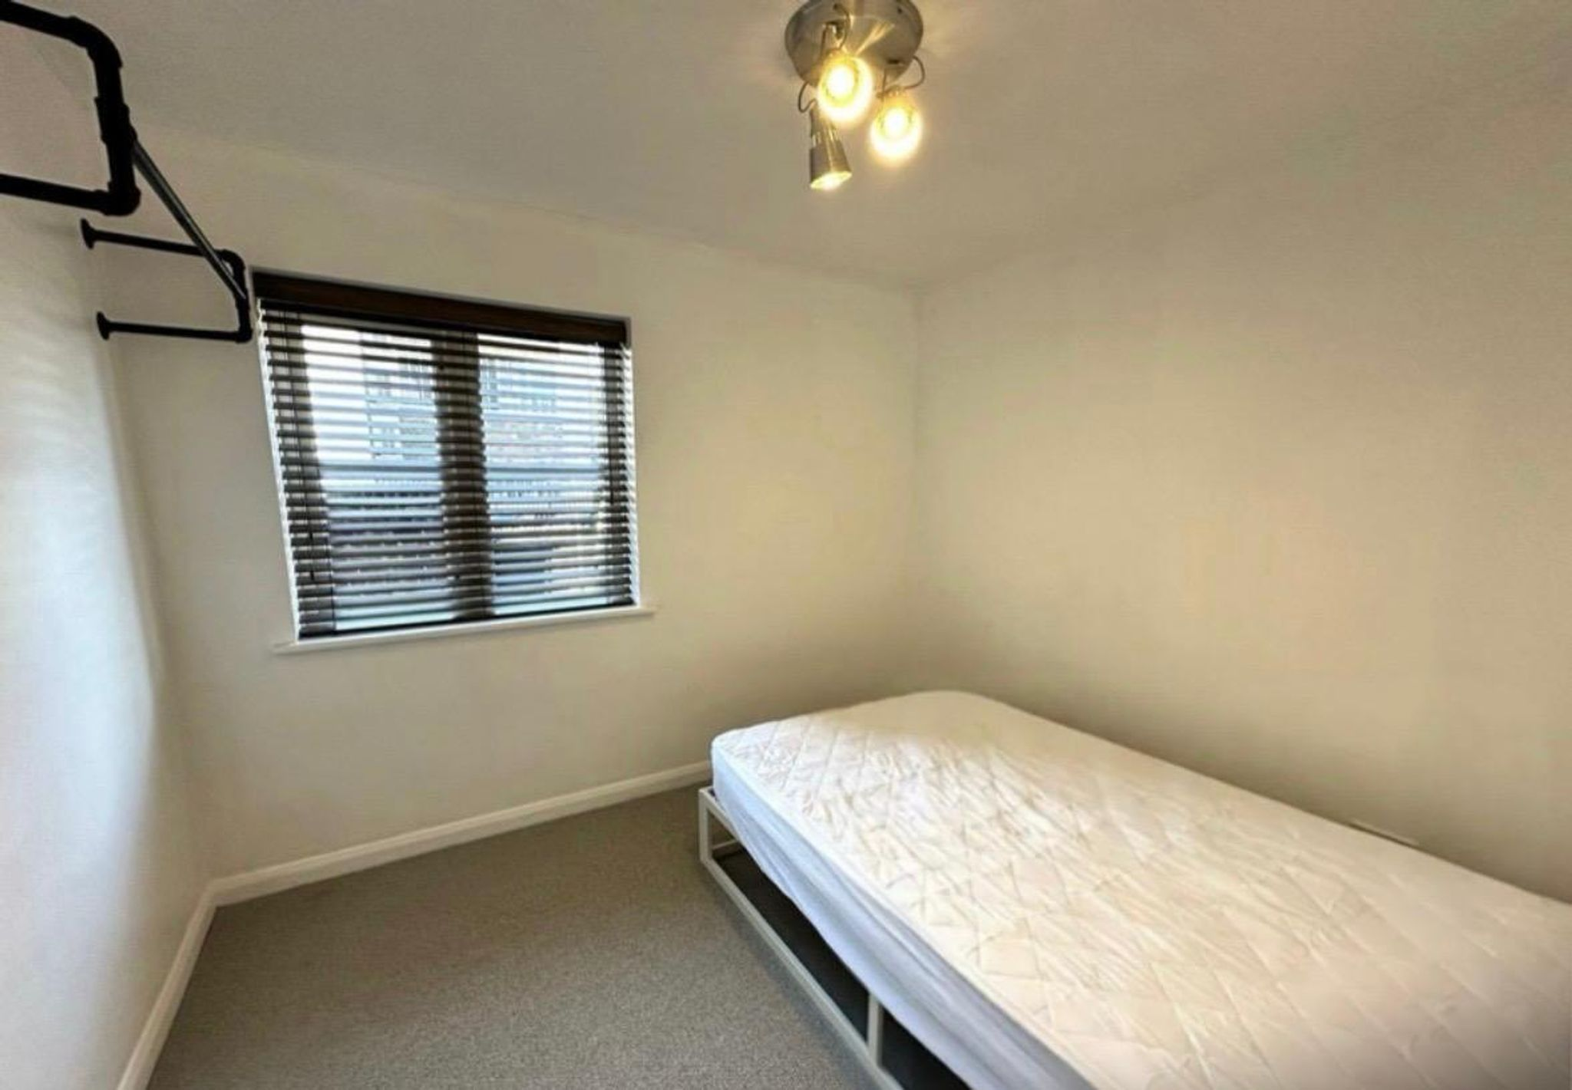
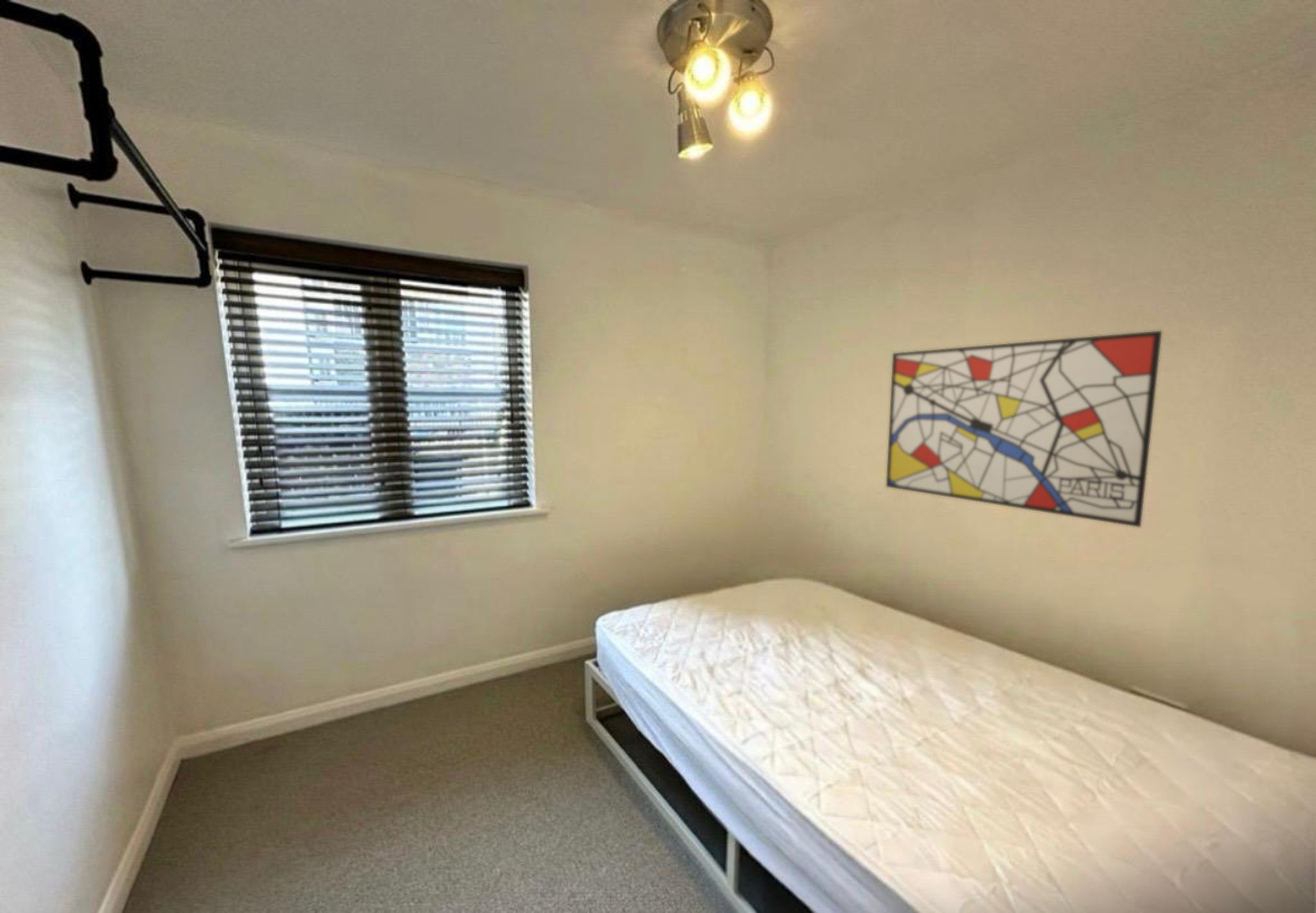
+ wall art (995, 425)
